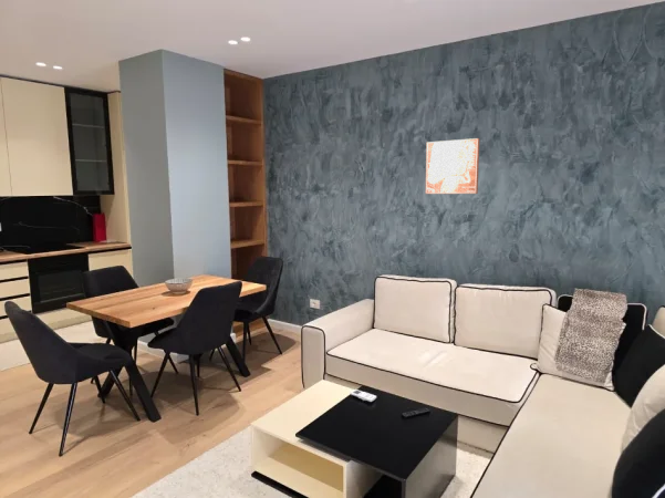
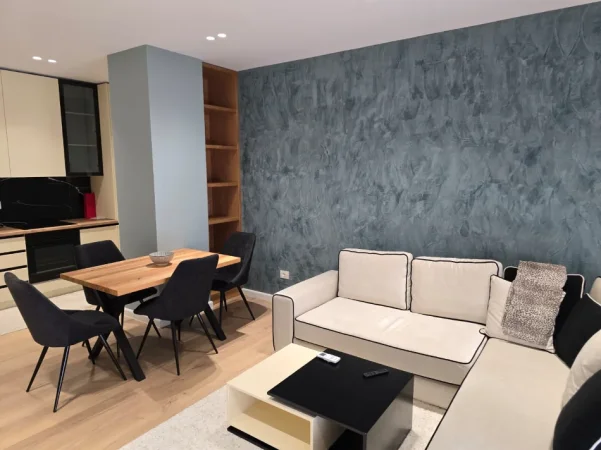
- wall art (451, 167)
